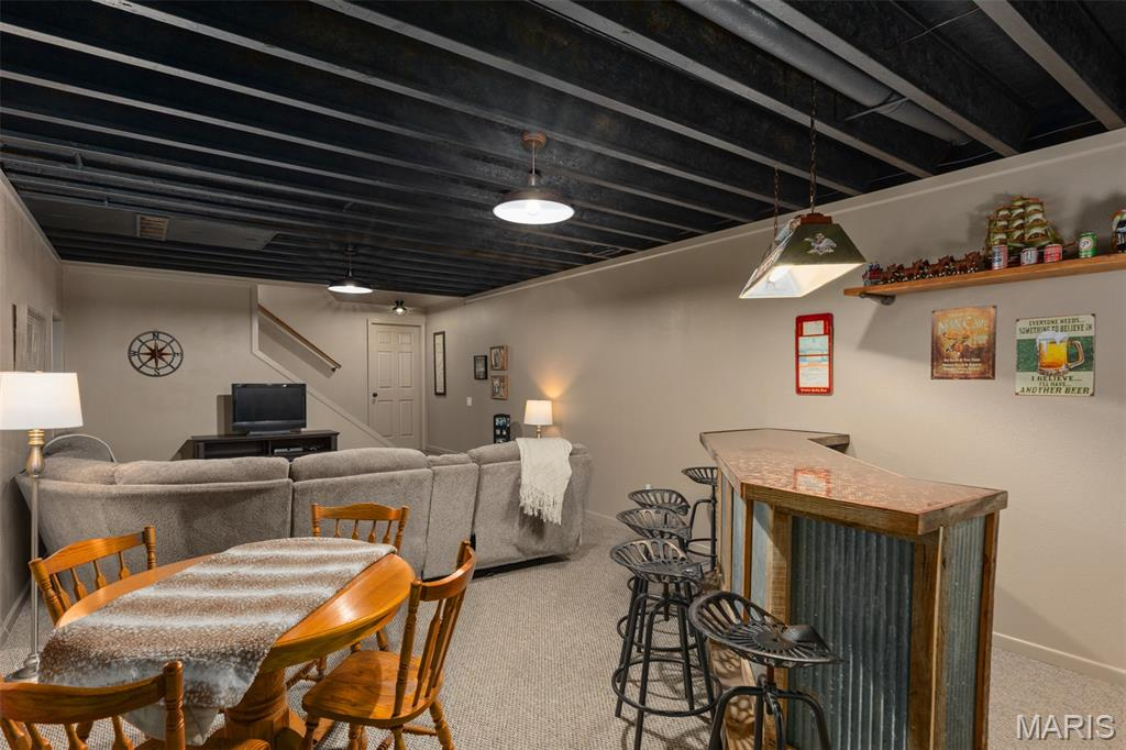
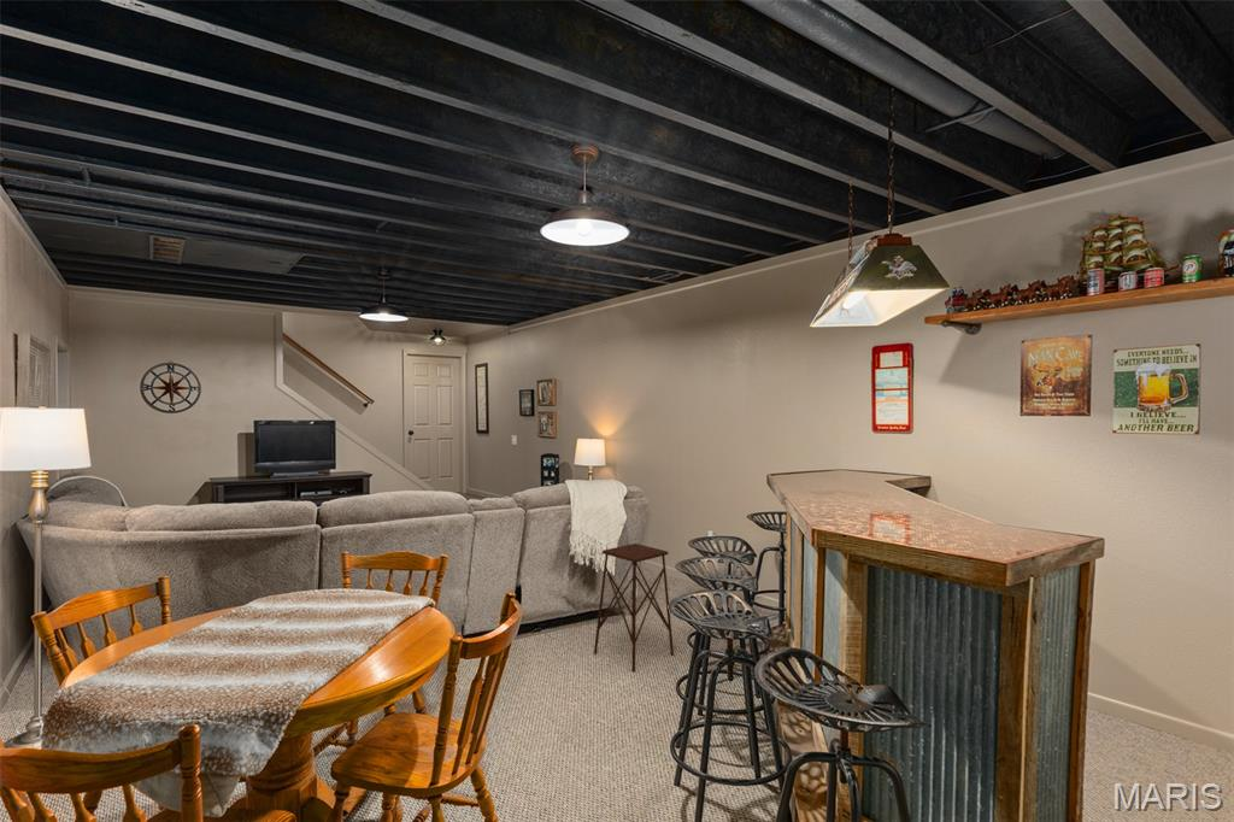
+ side table (634, 603)
